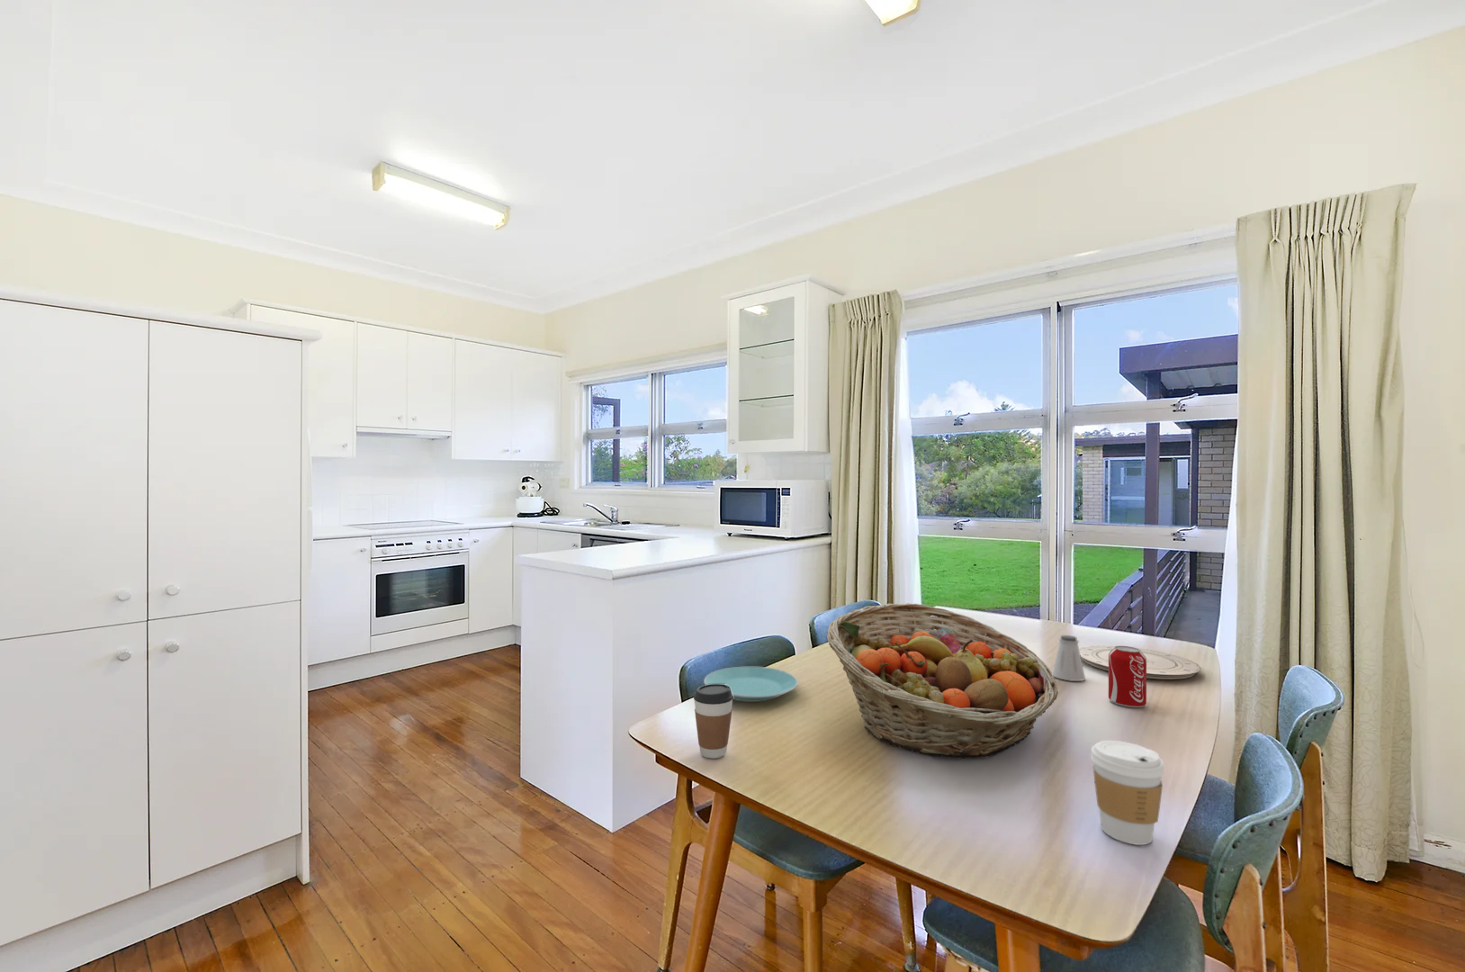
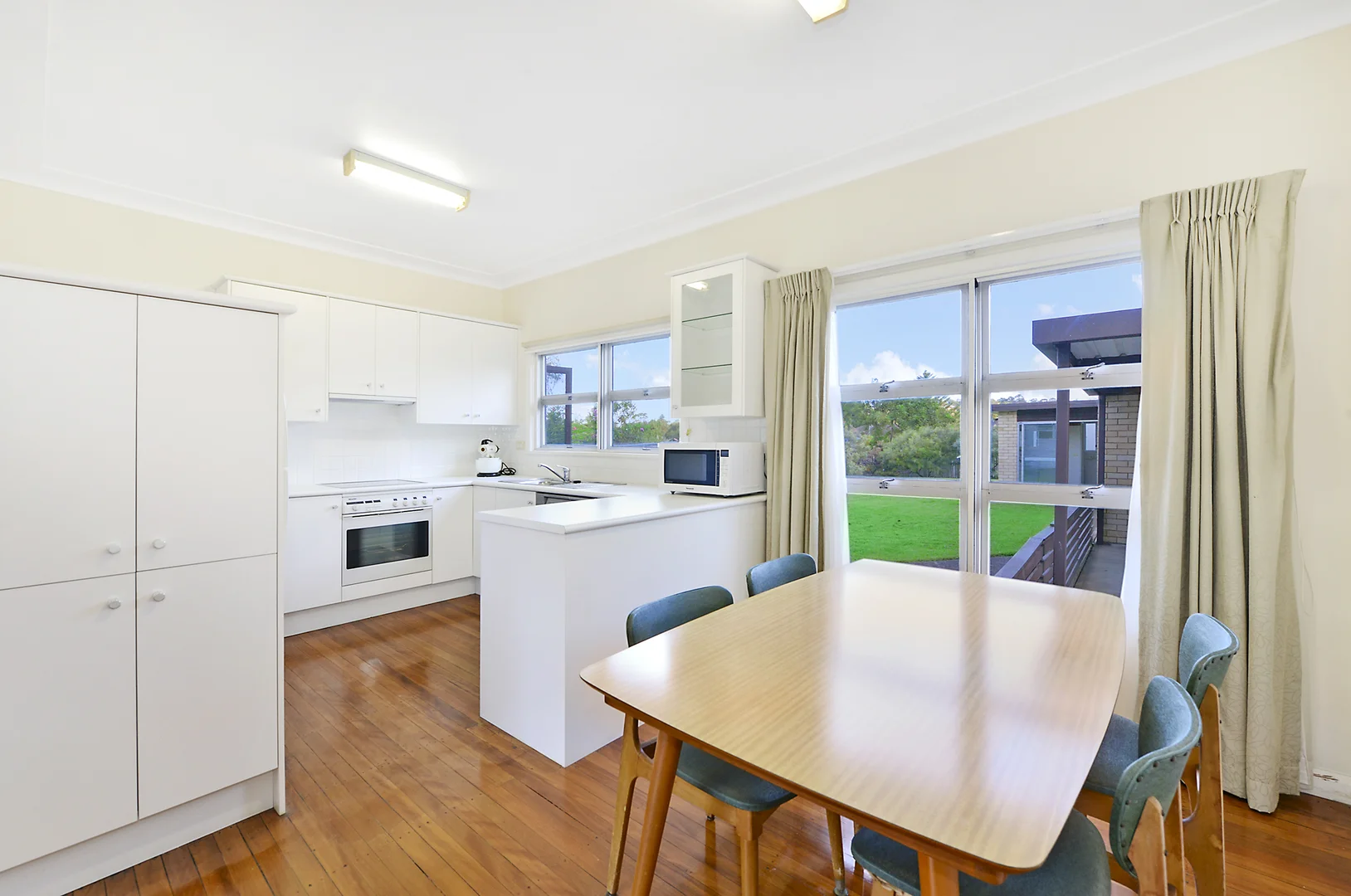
- plate (1143, 653)
- plate (750, 685)
- coffee cup (1126, 790)
- saltshaker (1068, 656)
- coffee cup (712, 720)
- fruit basket (939, 672)
- beverage can (1127, 675)
